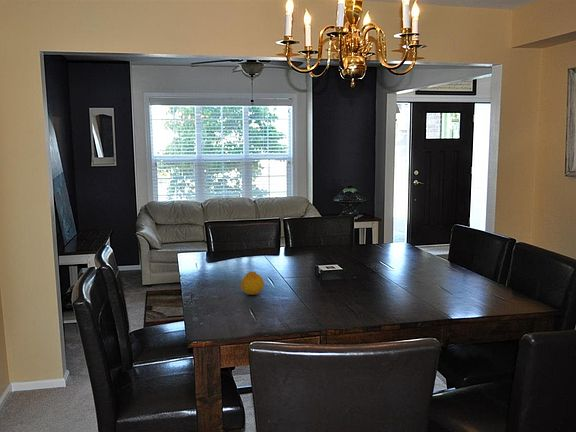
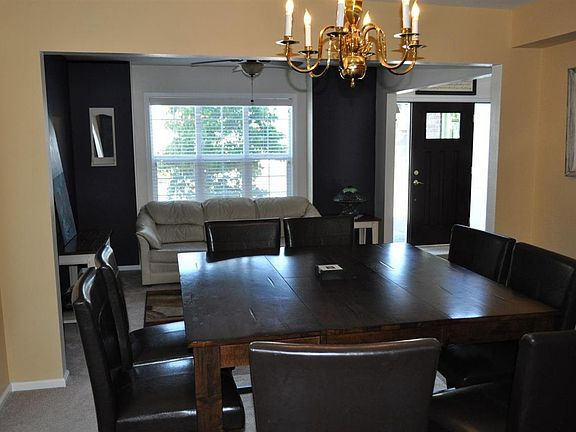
- fruit (252, 283)
